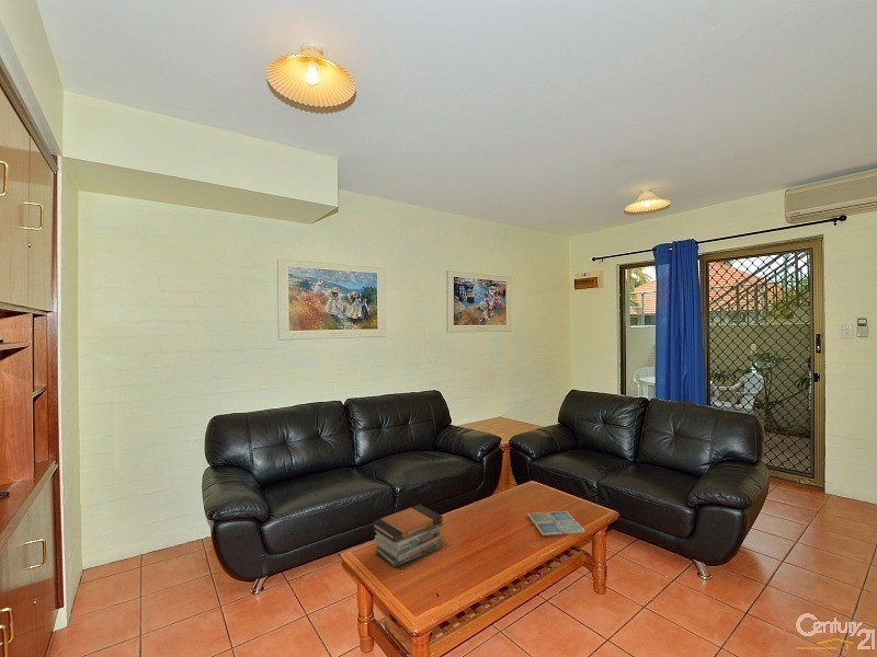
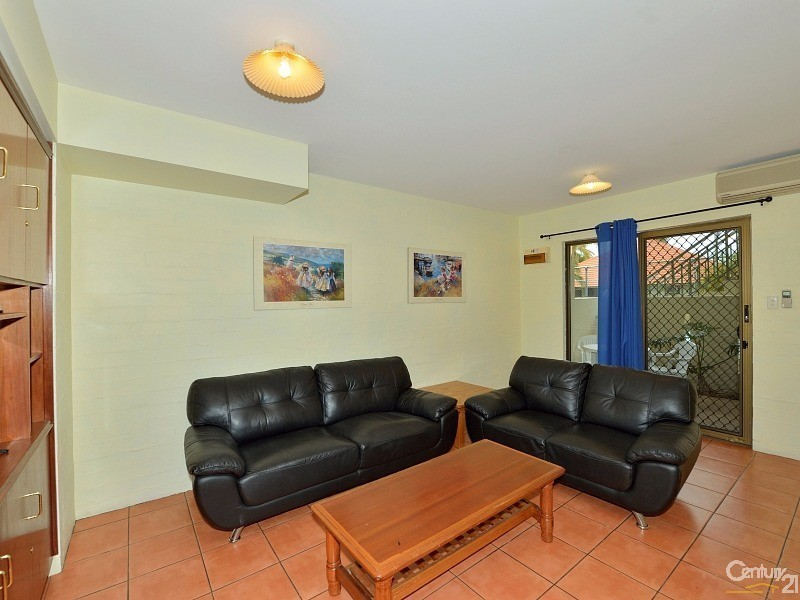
- book stack (408, 534)
- drink coaster (555, 521)
